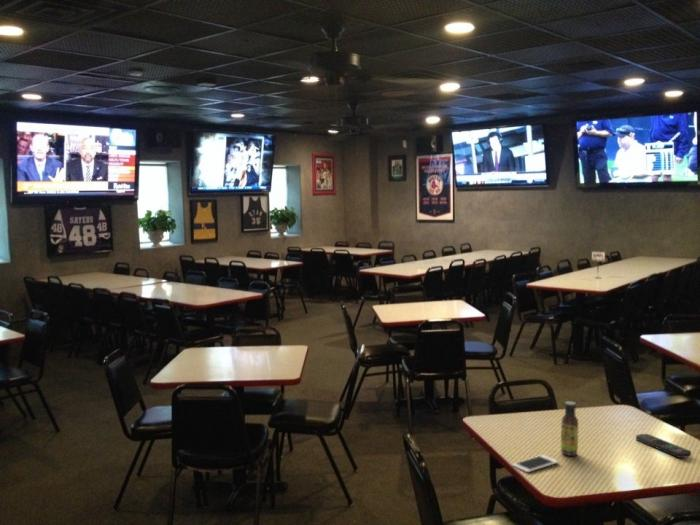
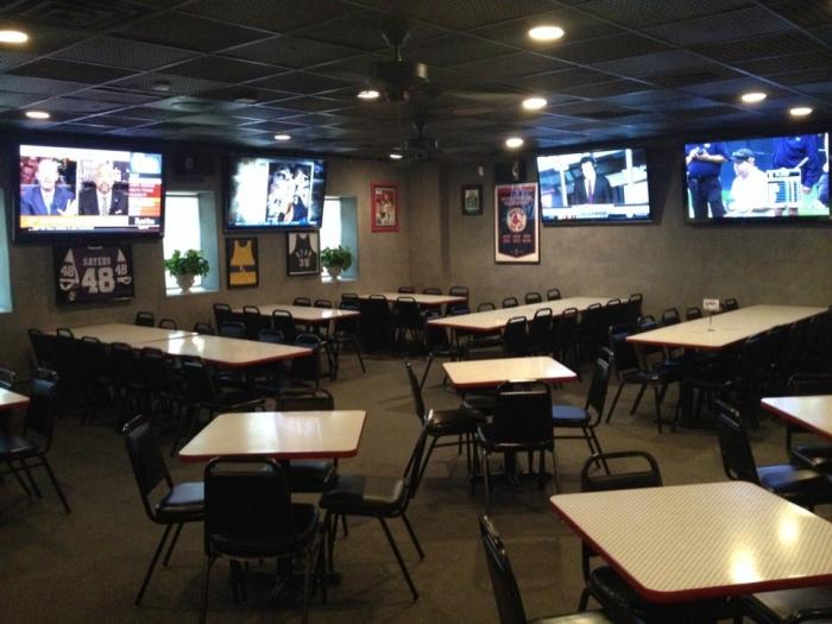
- remote control (662, 445)
- cell phone (535, 463)
- sauce bottle (569, 428)
